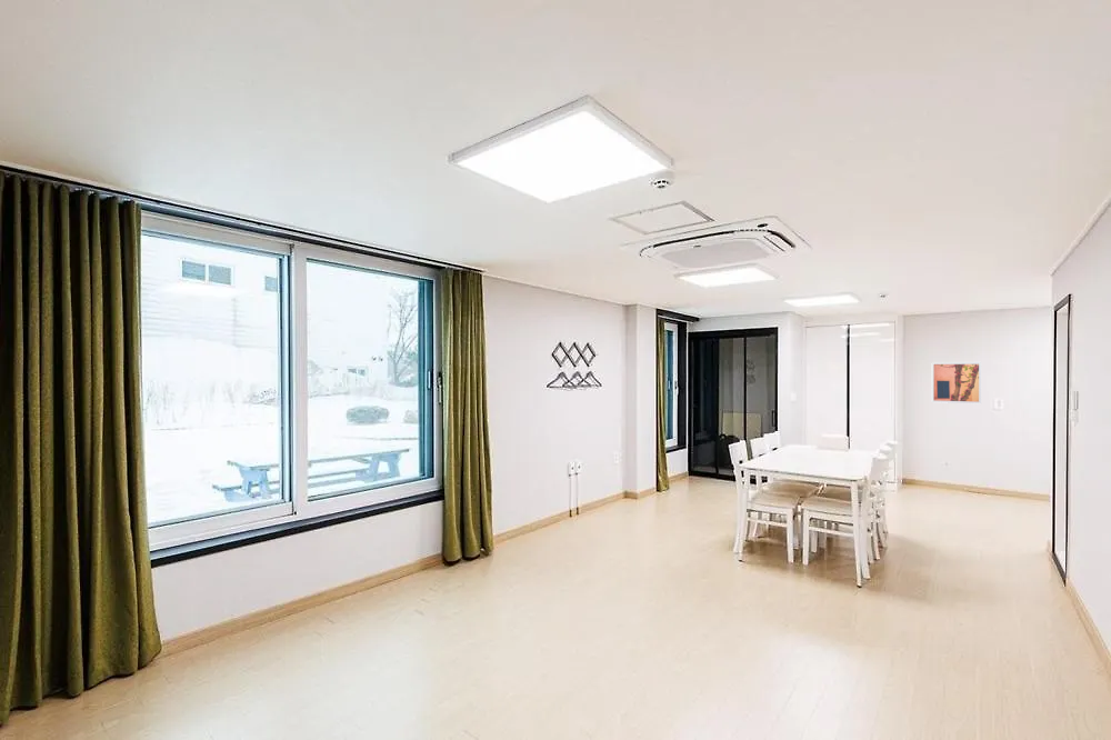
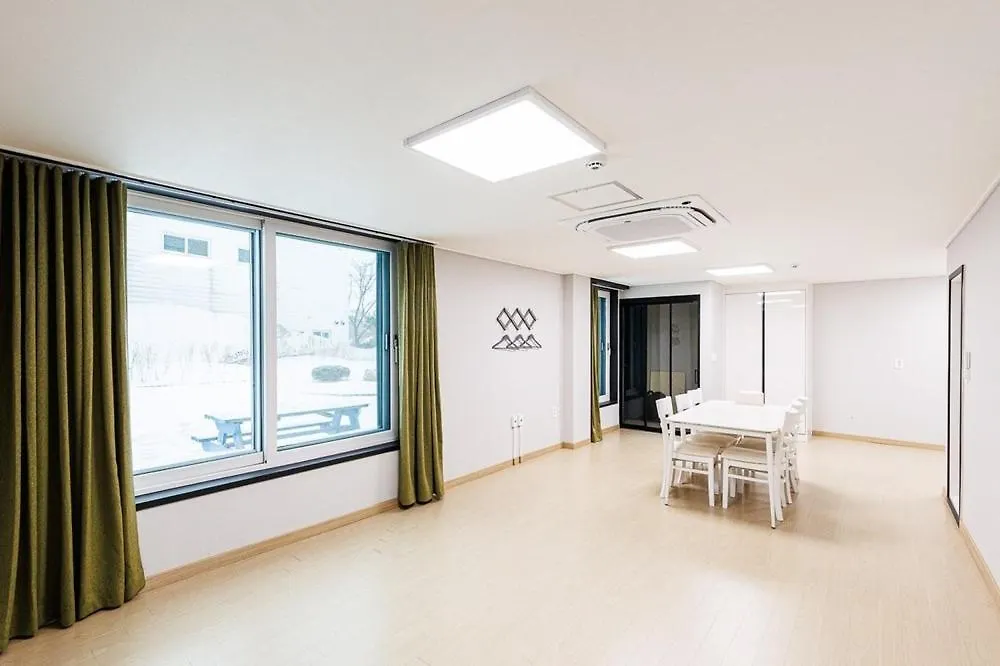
- wall art (955, 382)
